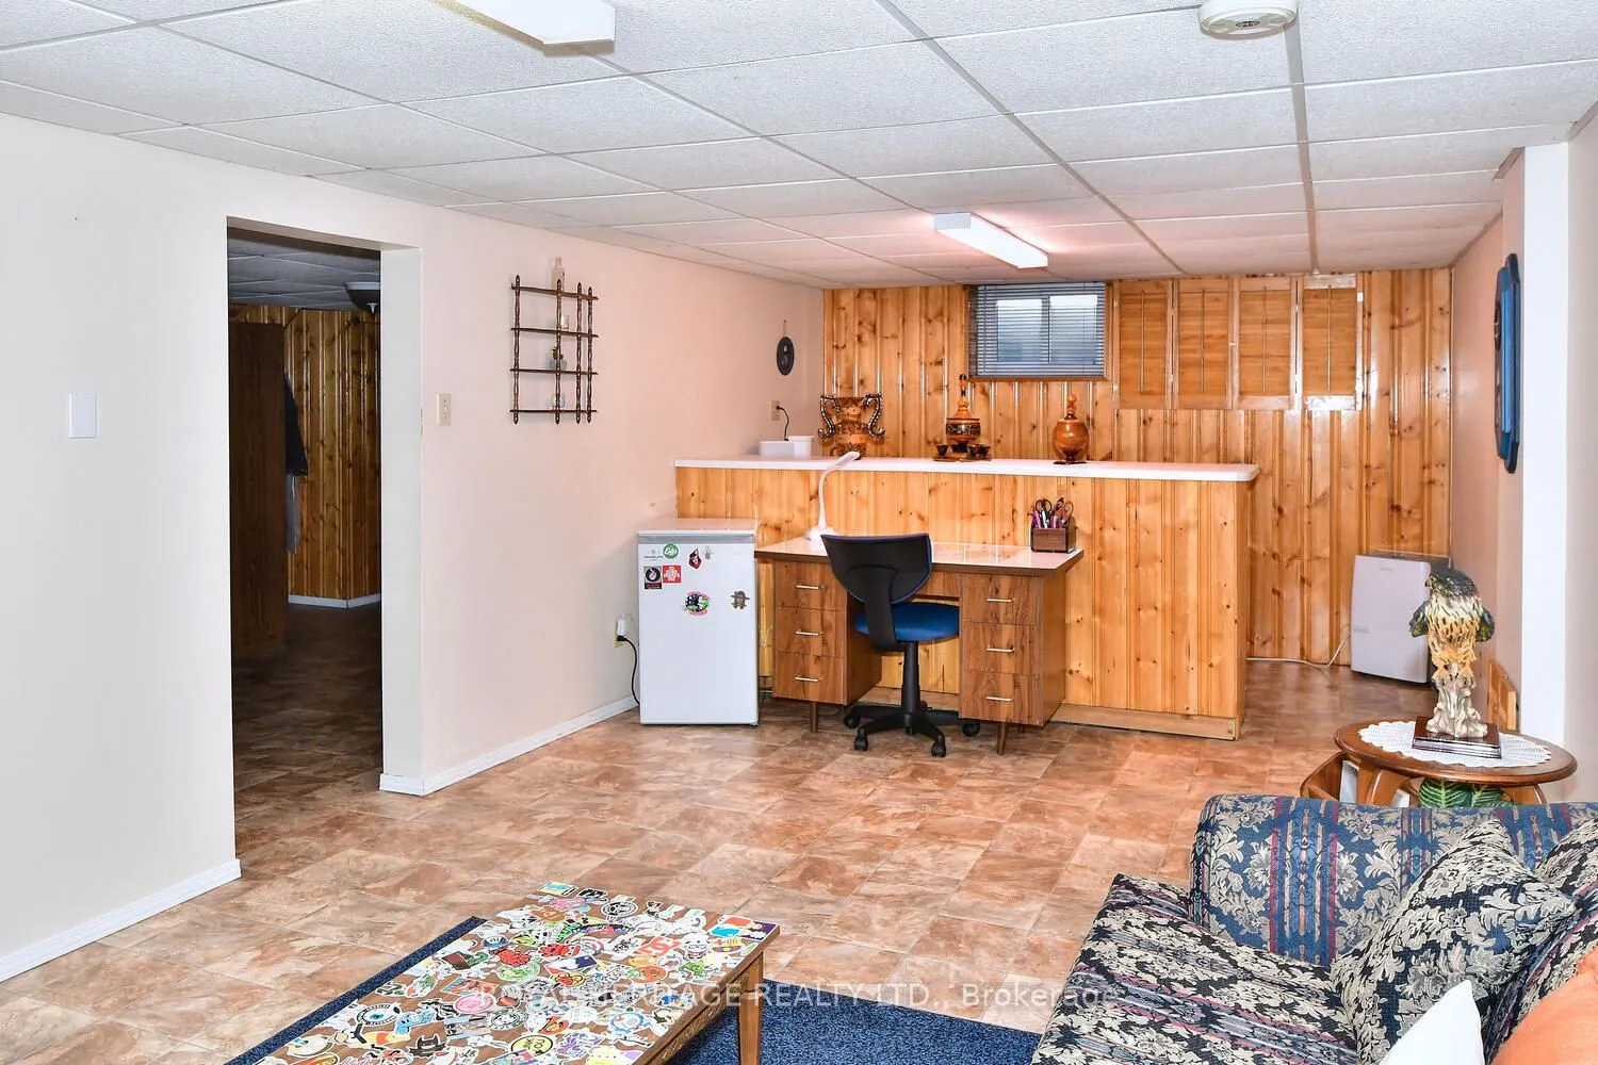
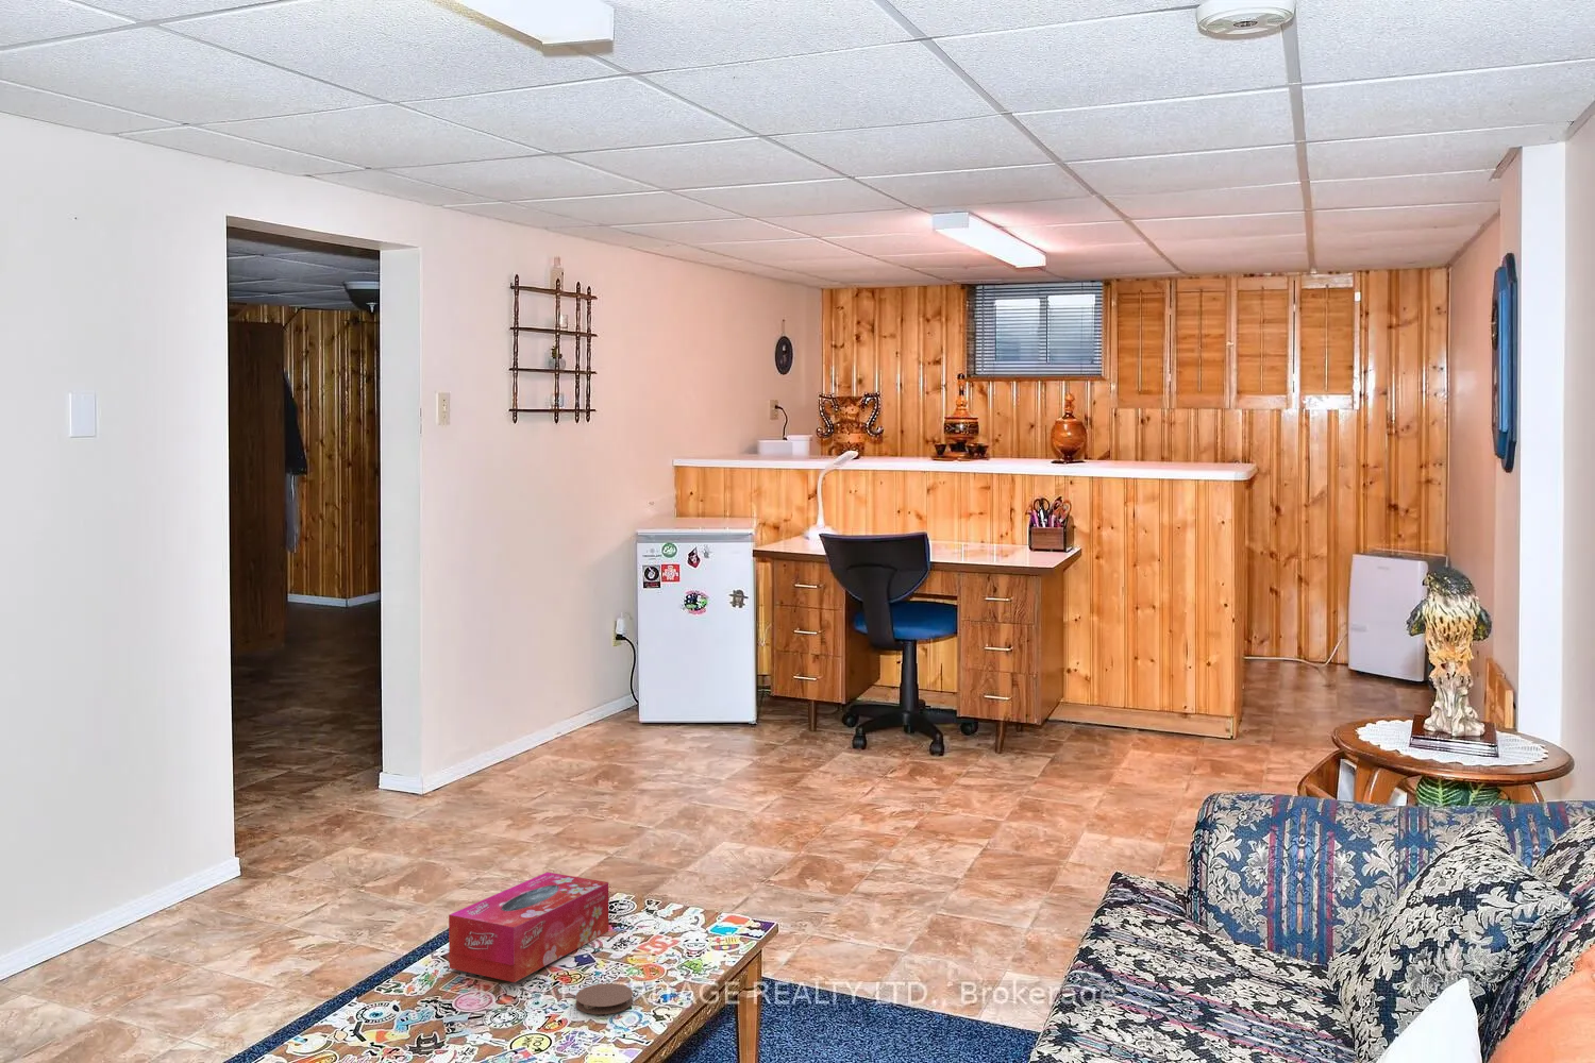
+ coaster (604, 998)
+ tissue box (532, 923)
